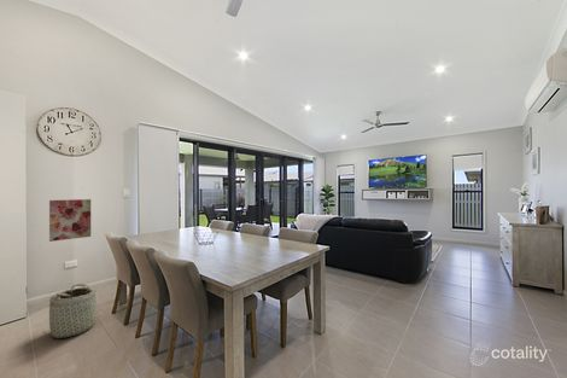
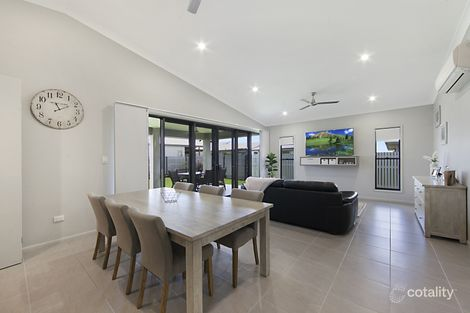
- wall art (70, 219)
- basket (76, 307)
